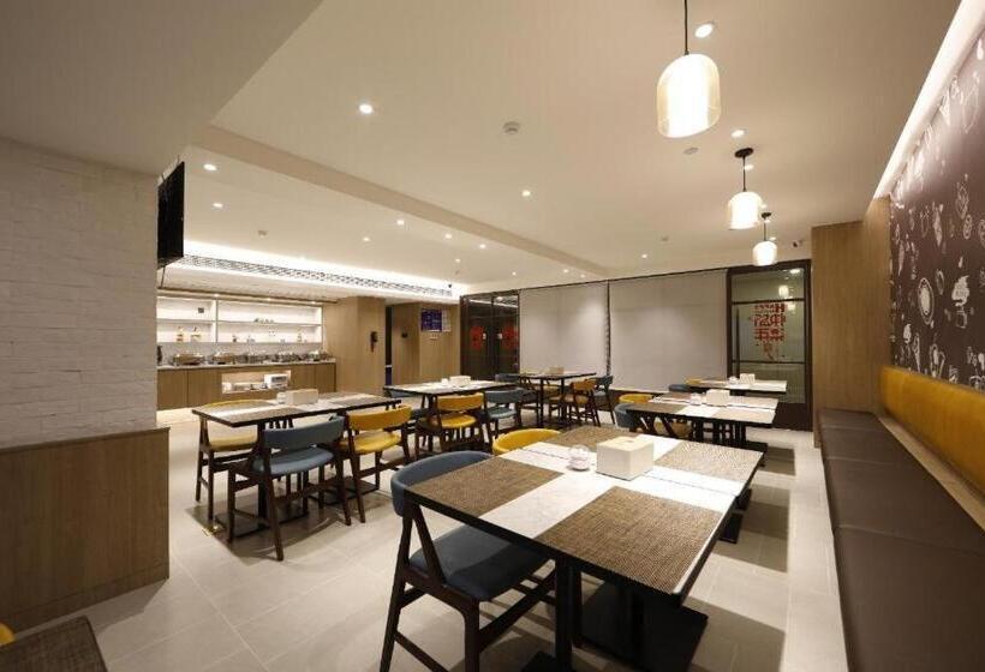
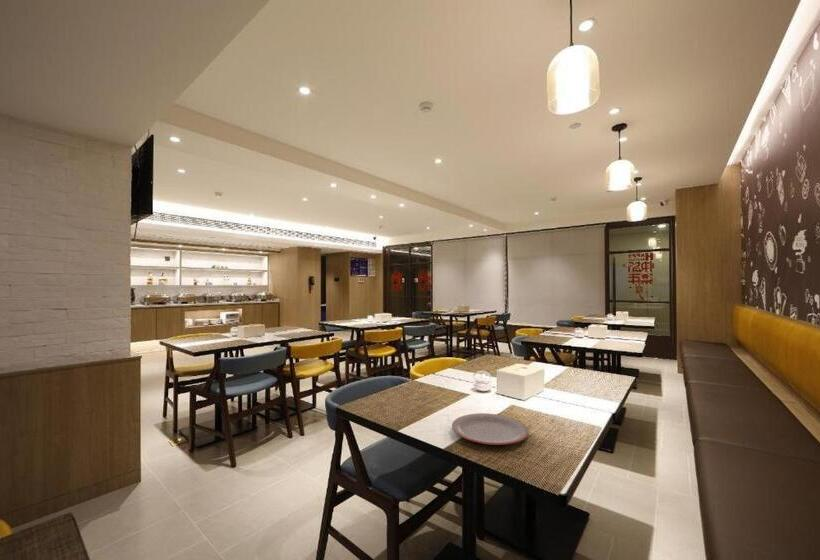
+ plate (489, 429)
